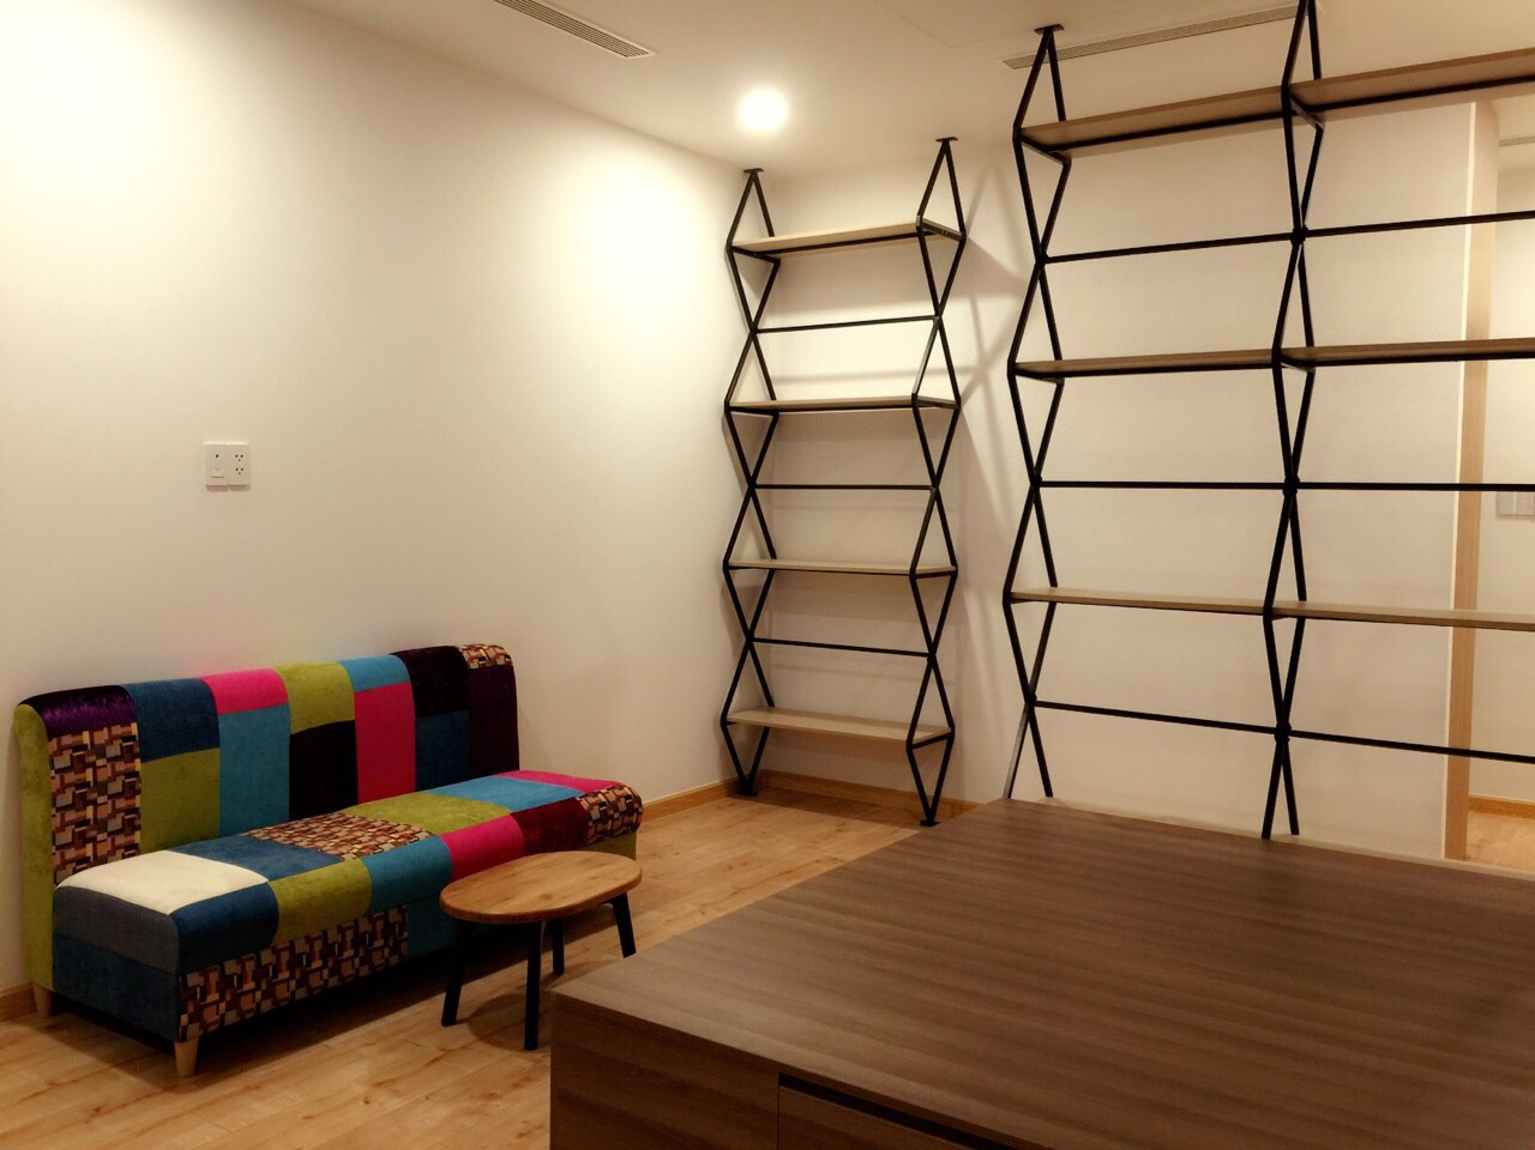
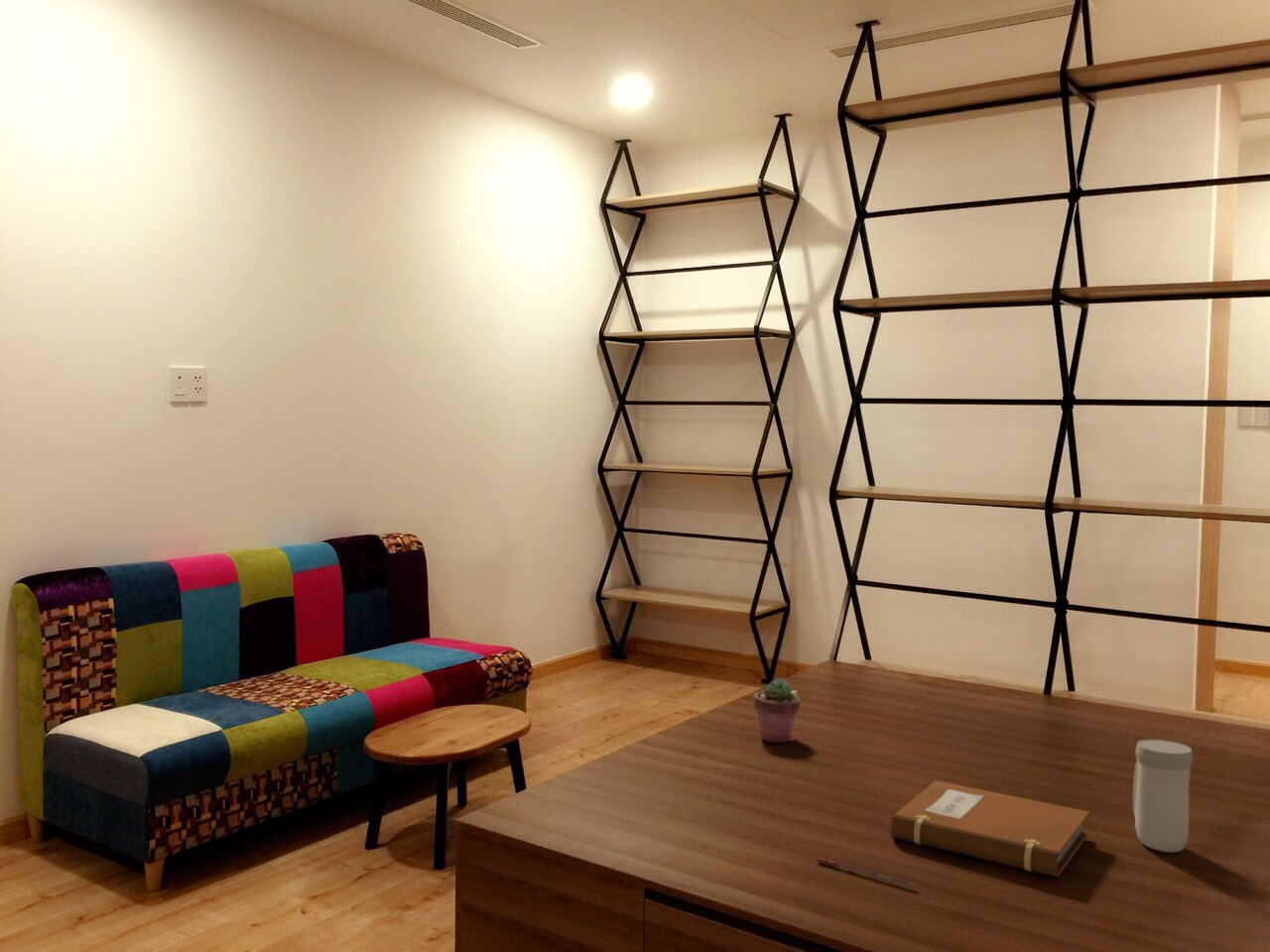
+ potted succulent (777, 708)
+ pen (864, 872)
+ notebook (985, 824)
+ mug (1157, 792)
